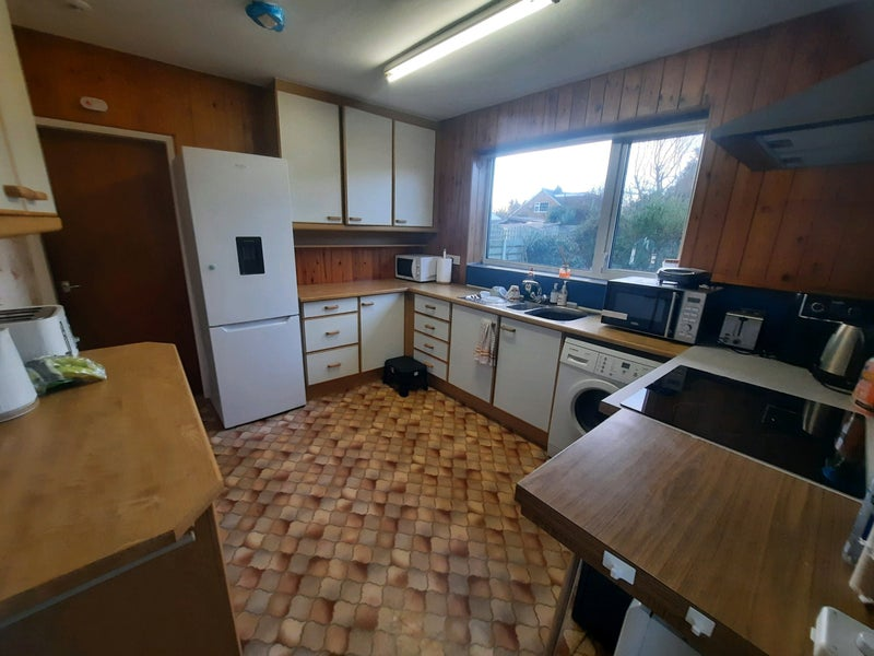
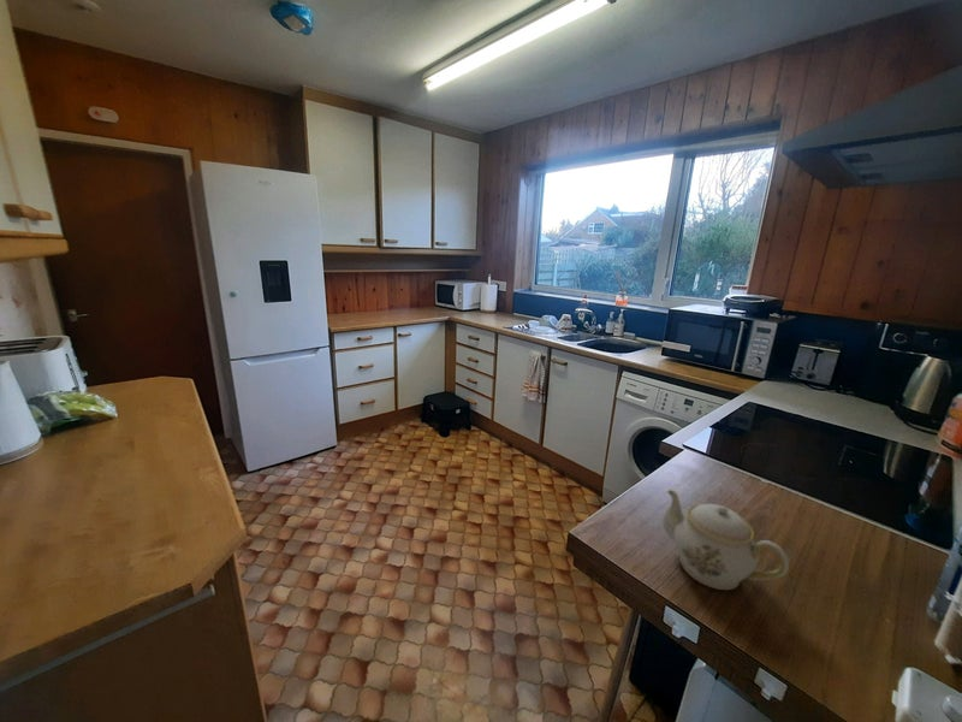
+ teapot (718, 540)
